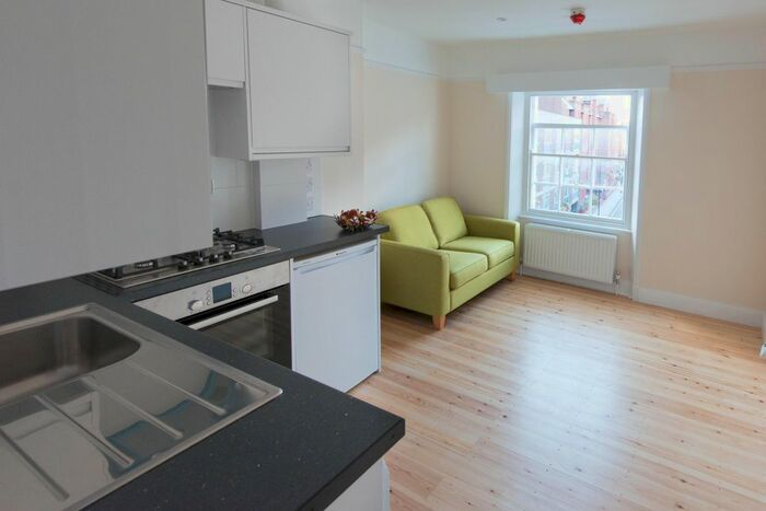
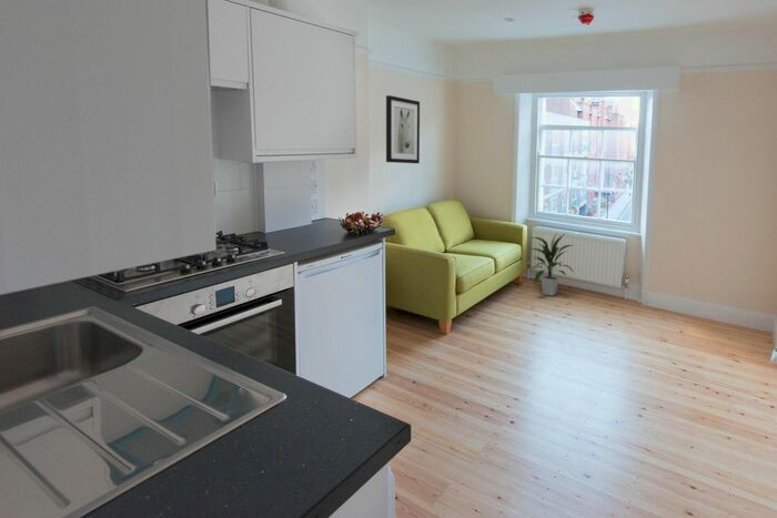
+ indoor plant (548, 263)
+ wall art (403, 131)
